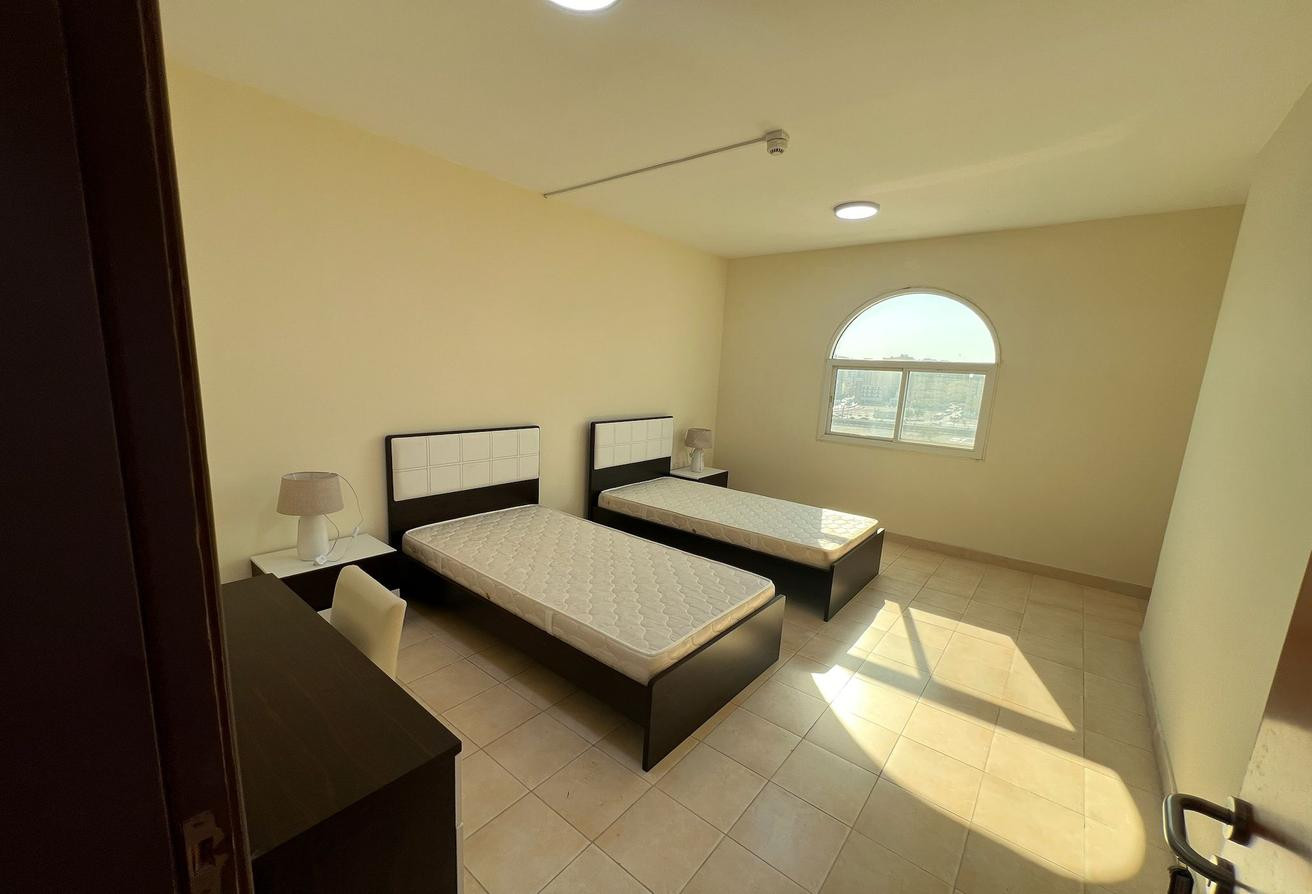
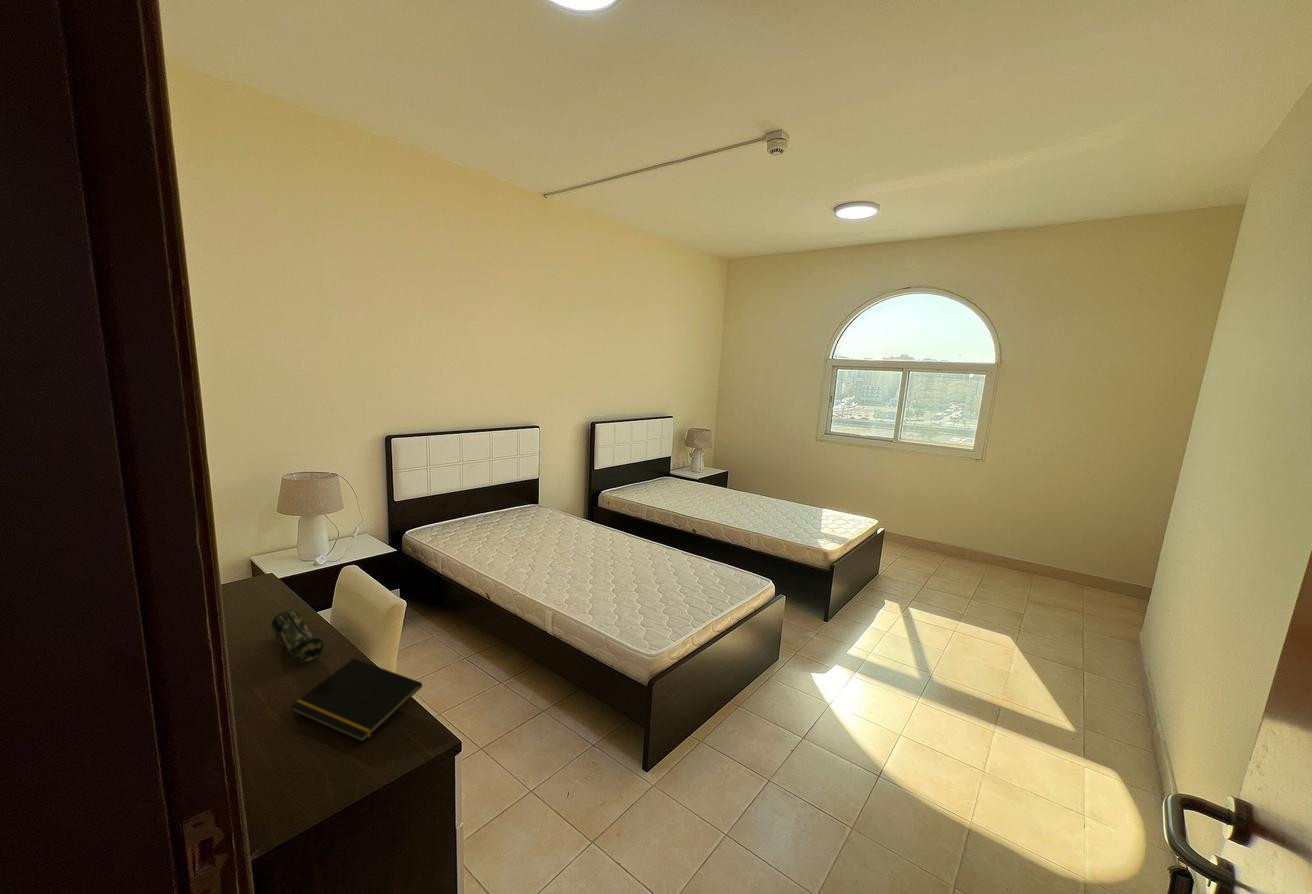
+ pencil case (297, 636)
+ notepad (358, 696)
